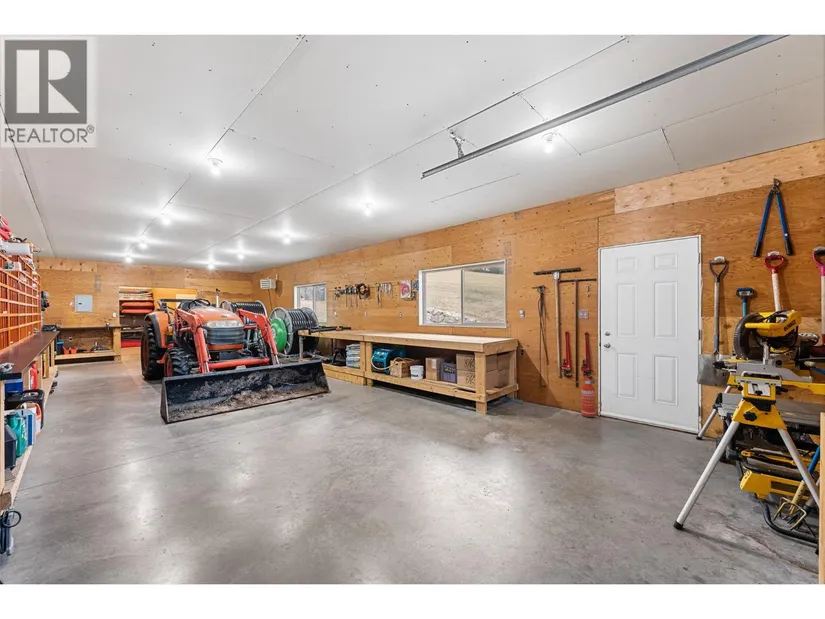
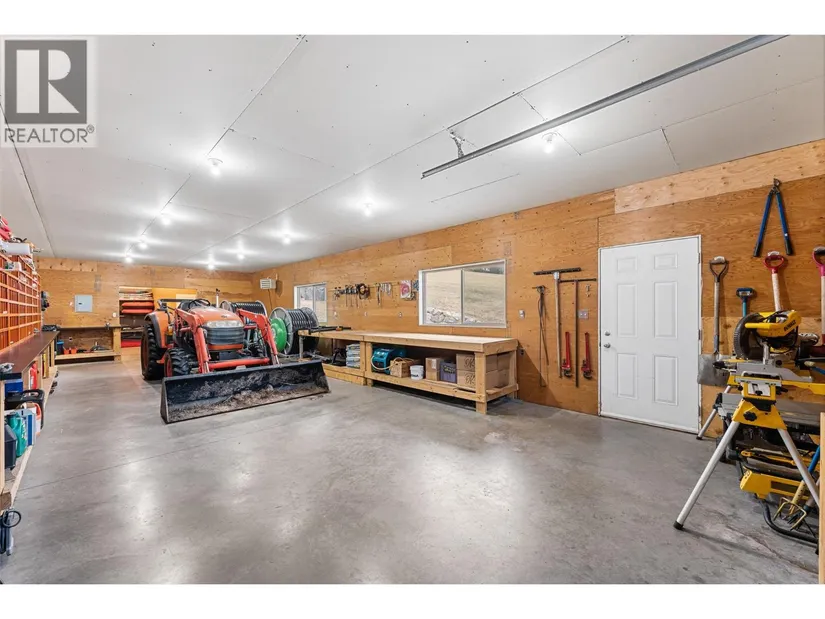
- fire extinguisher (585, 395)
